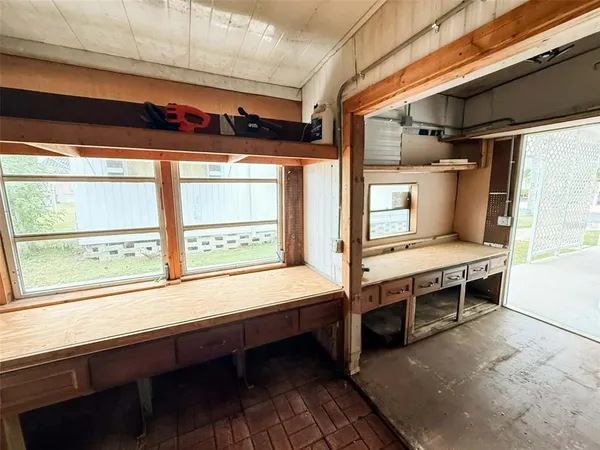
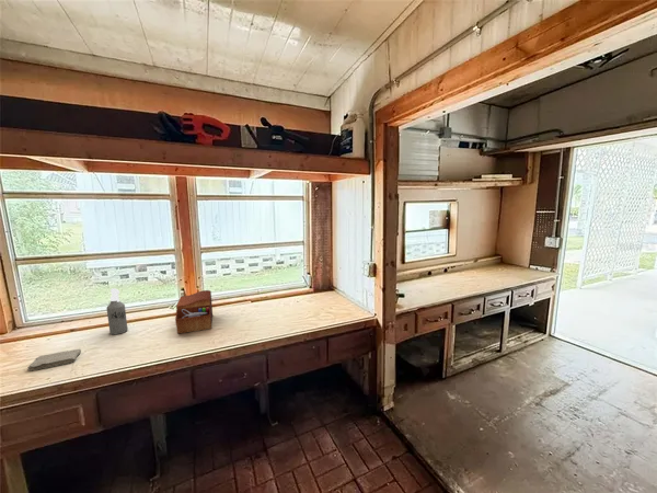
+ spray bottle (116, 310)
+ sewing box (194, 311)
+ washcloth (56, 358)
